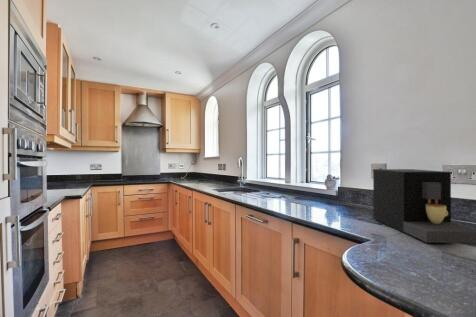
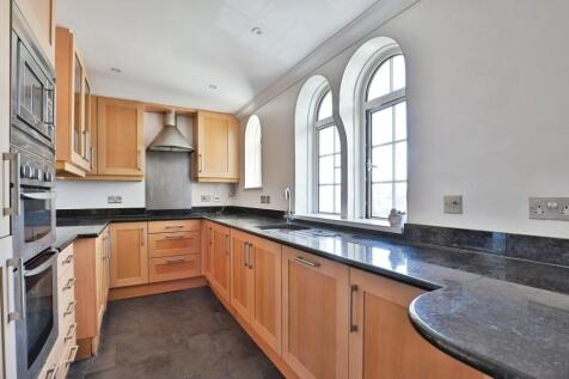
- coffee maker (417, 200)
